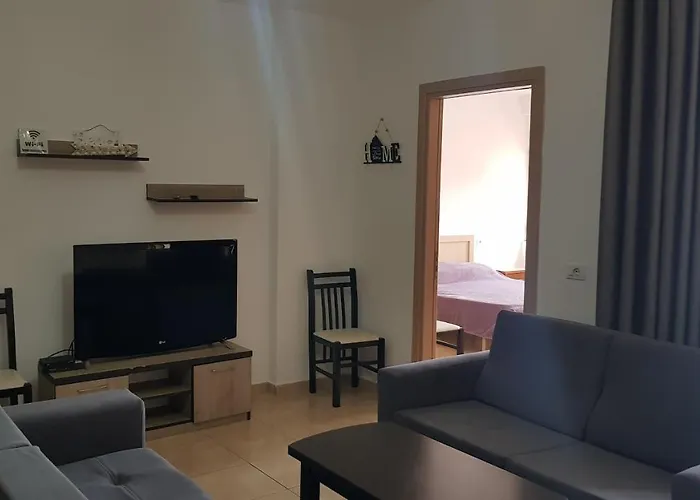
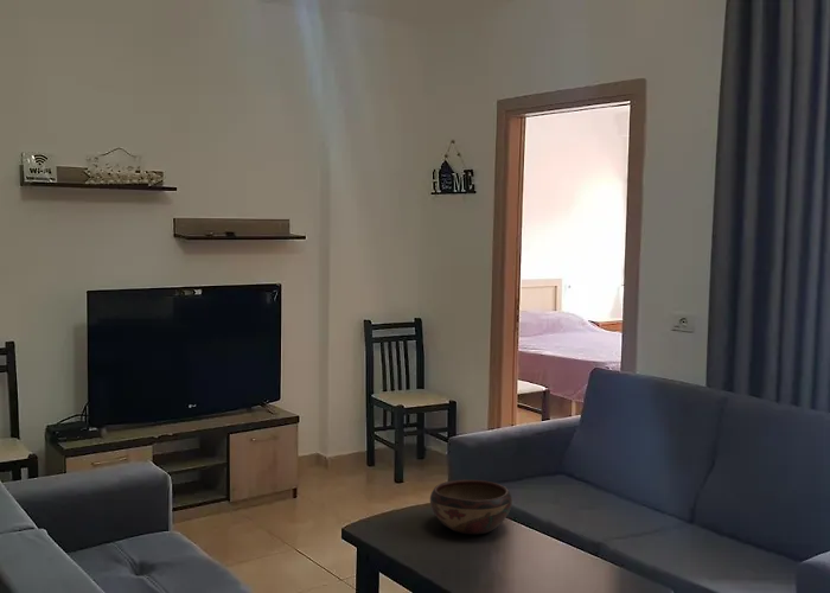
+ decorative bowl (470, 508)
